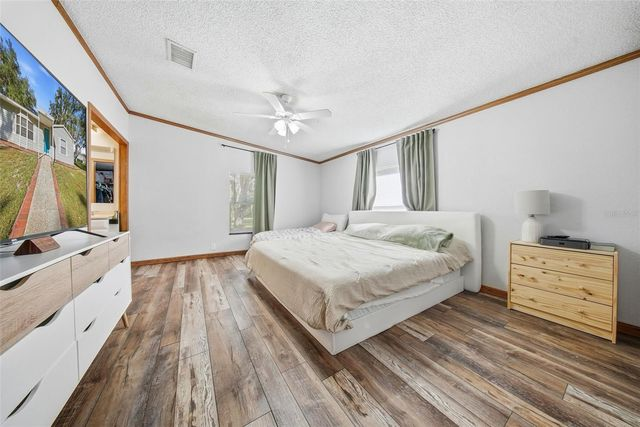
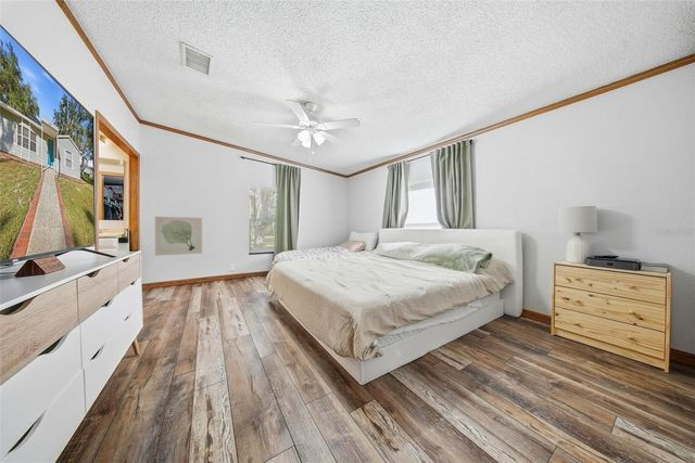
+ wall art (179, 235)
